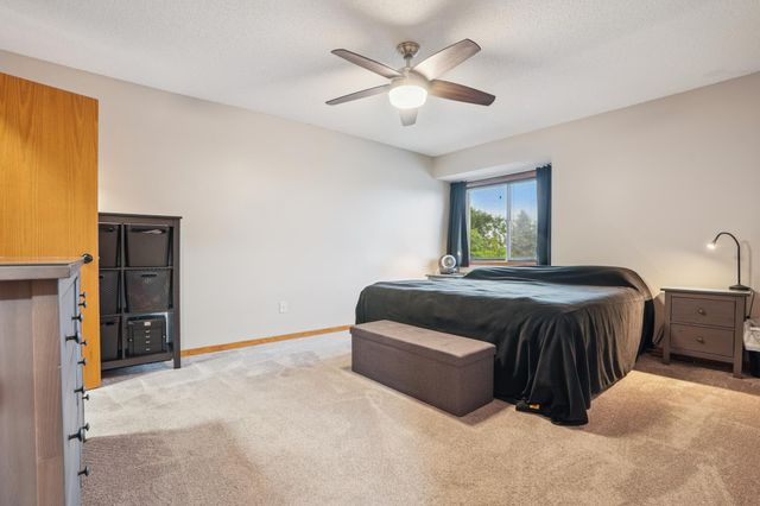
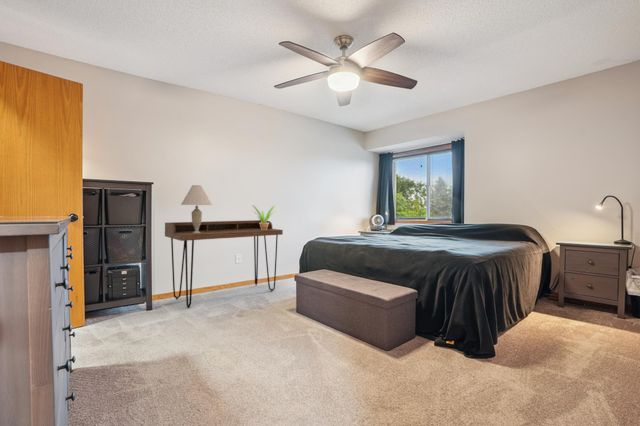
+ potted plant (263, 217)
+ table lamp (196, 209)
+ desk (226, 237)
